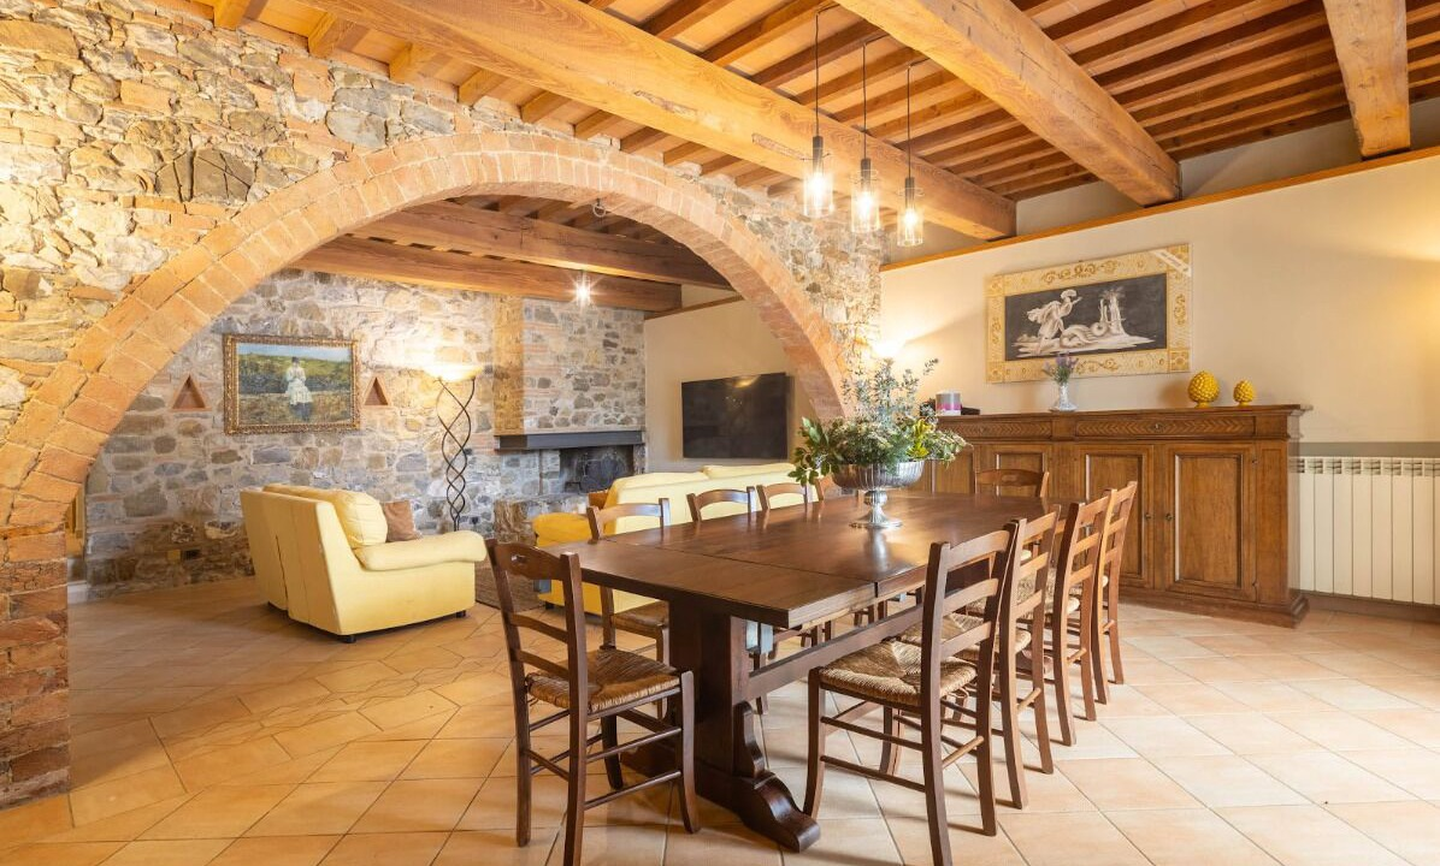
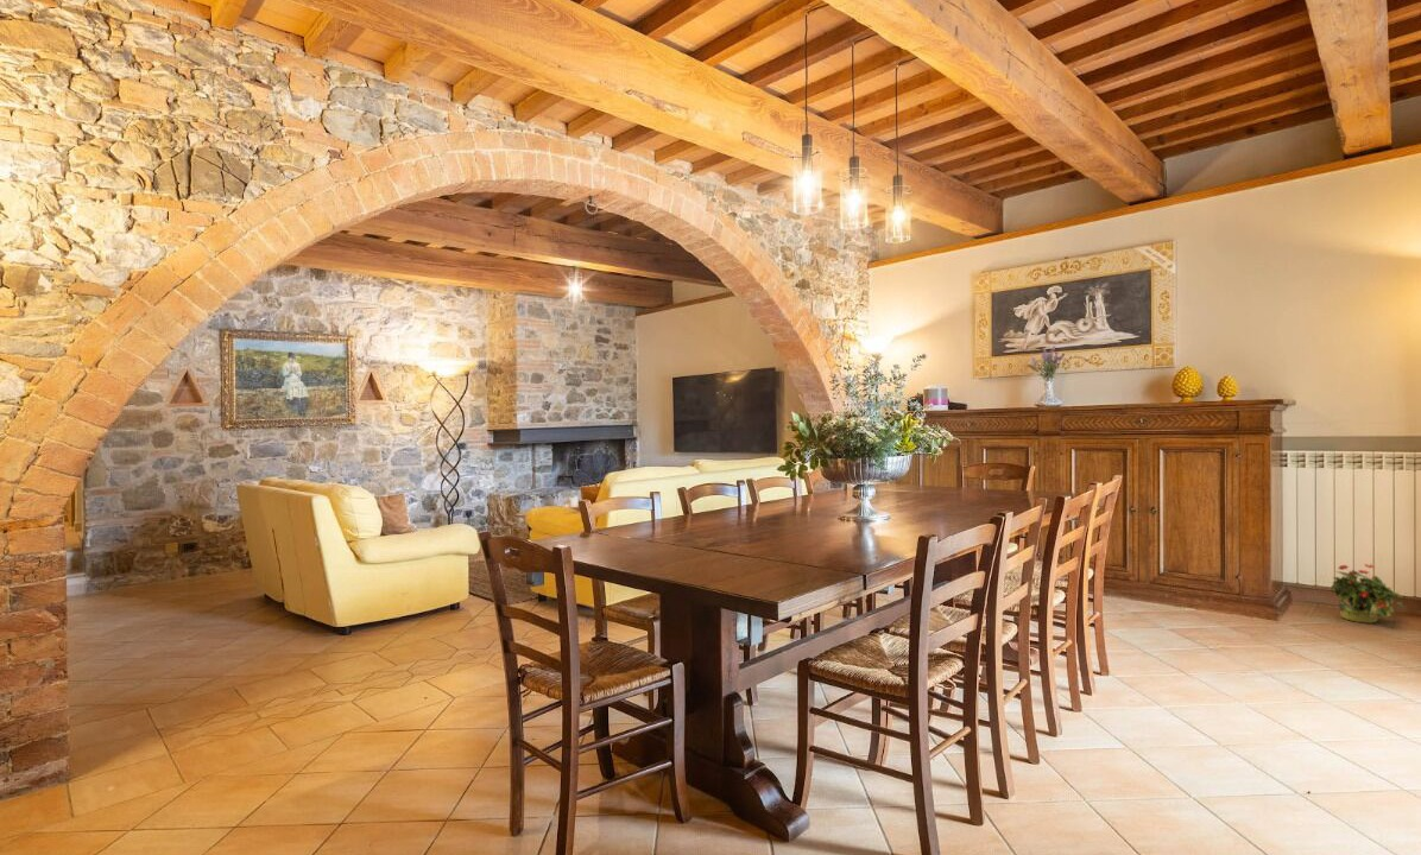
+ potted plant (1366, 593)
